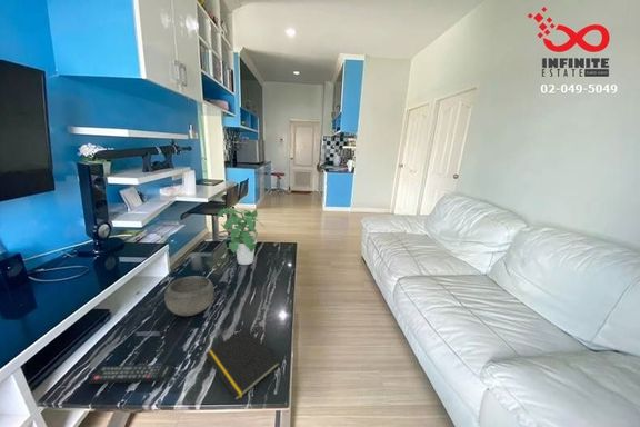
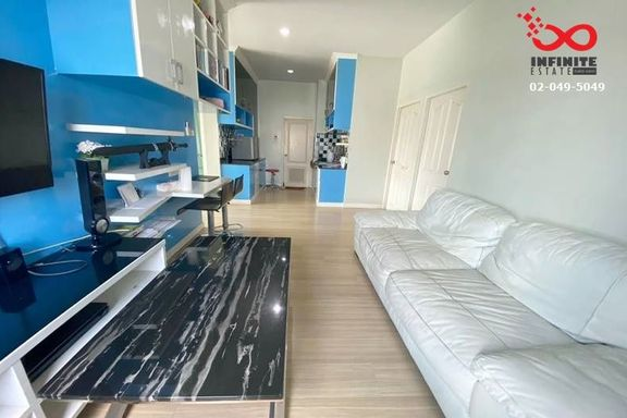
- bowl (190, 297)
- potted plant (241, 236)
- remote control (132, 374)
- notepad (241, 358)
